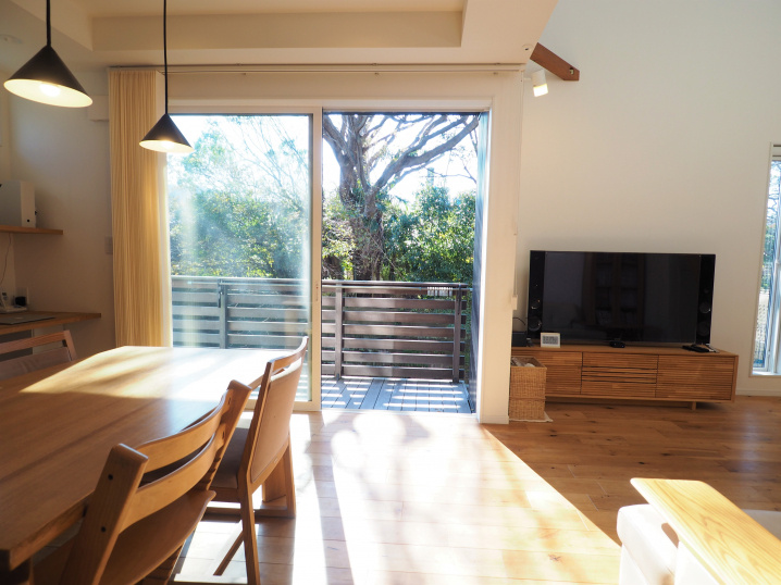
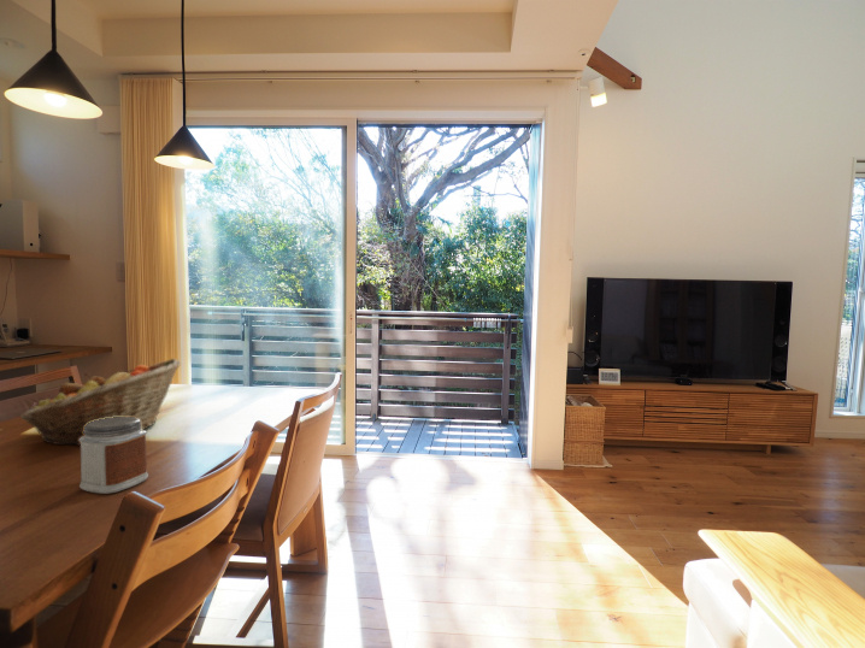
+ jar (113, 452)
+ fruit basket (110, 396)
